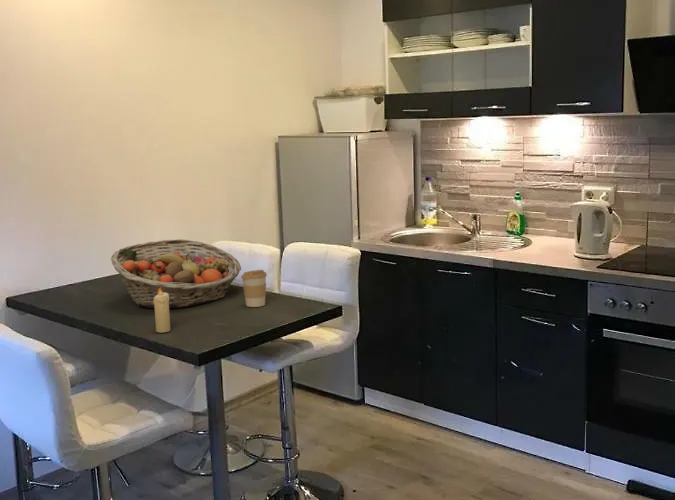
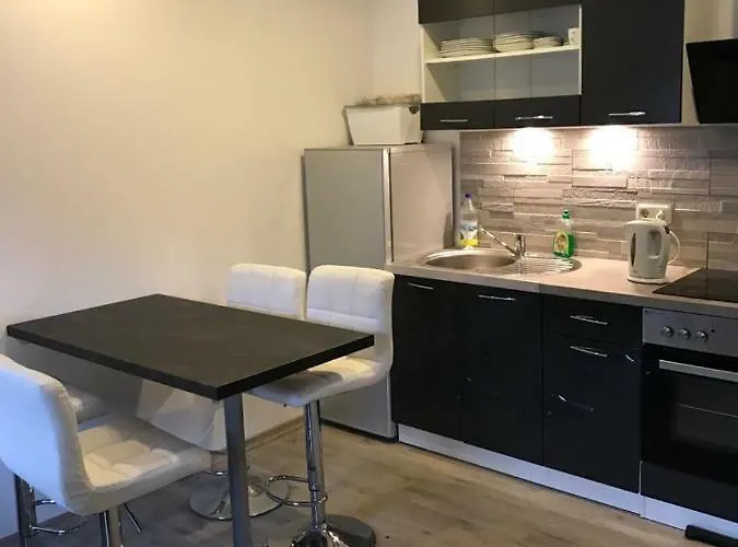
- fruit basket (177, 272)
- candle (161, 308)
- coffee cup (254, 287)
